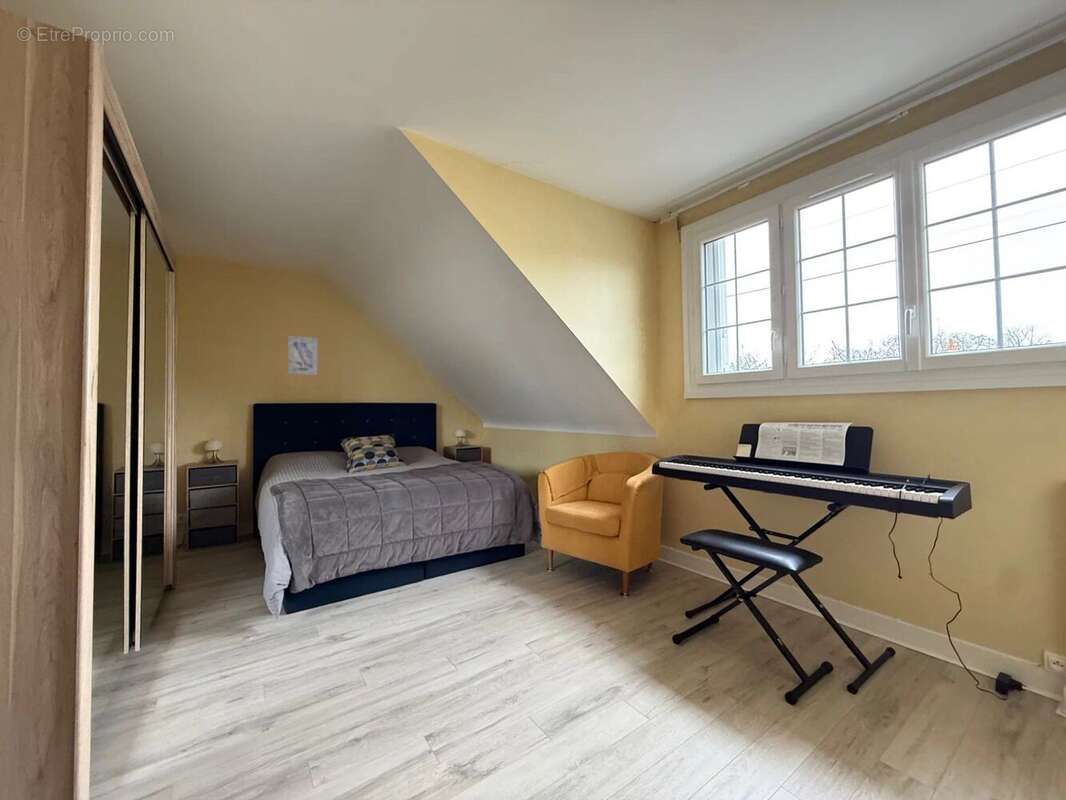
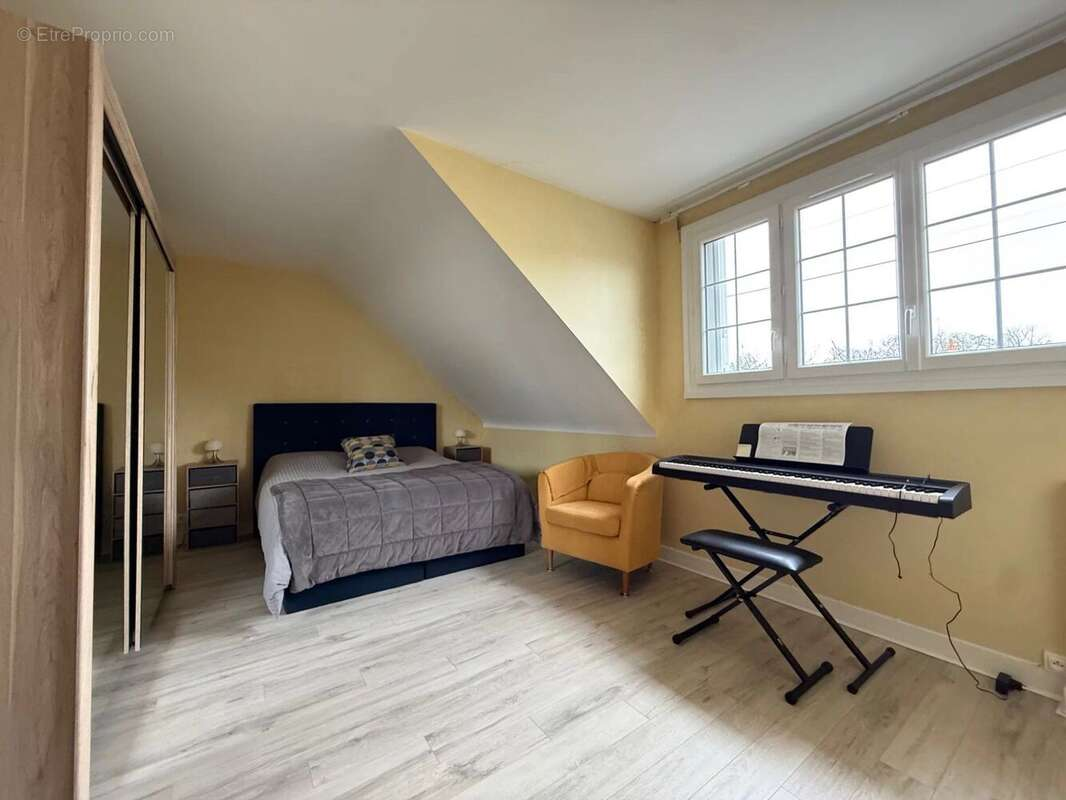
- wall art (302, 355)
